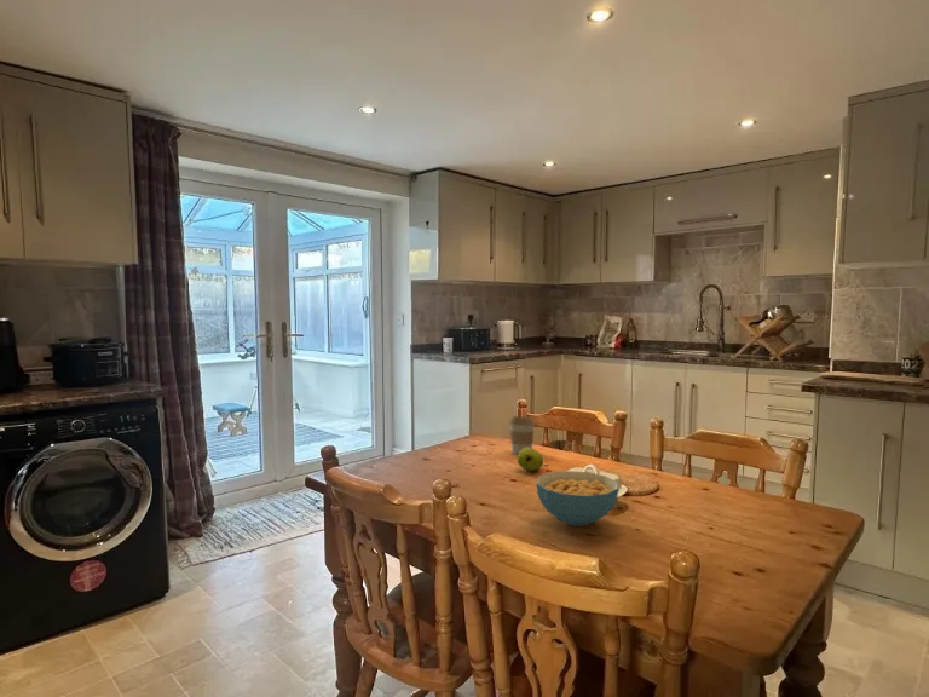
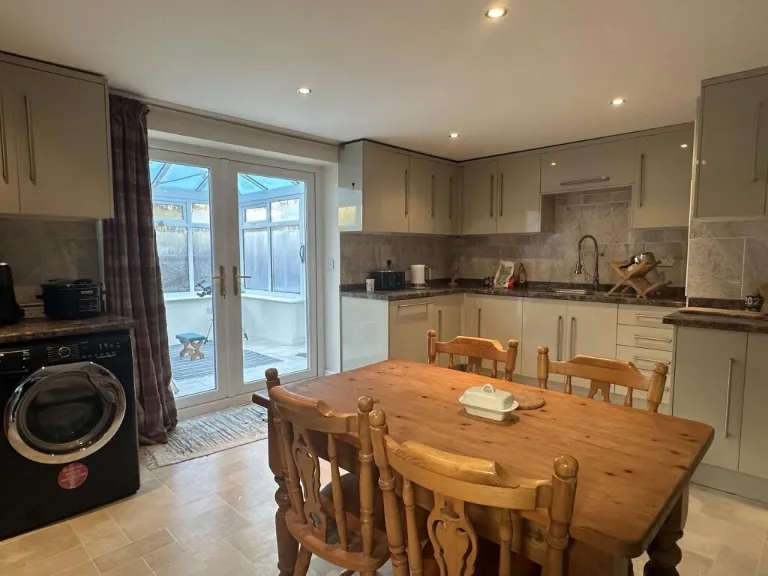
- fruit (532, 457)
- coffee cup (521, 433)
- cereal bowl (576, 501)
